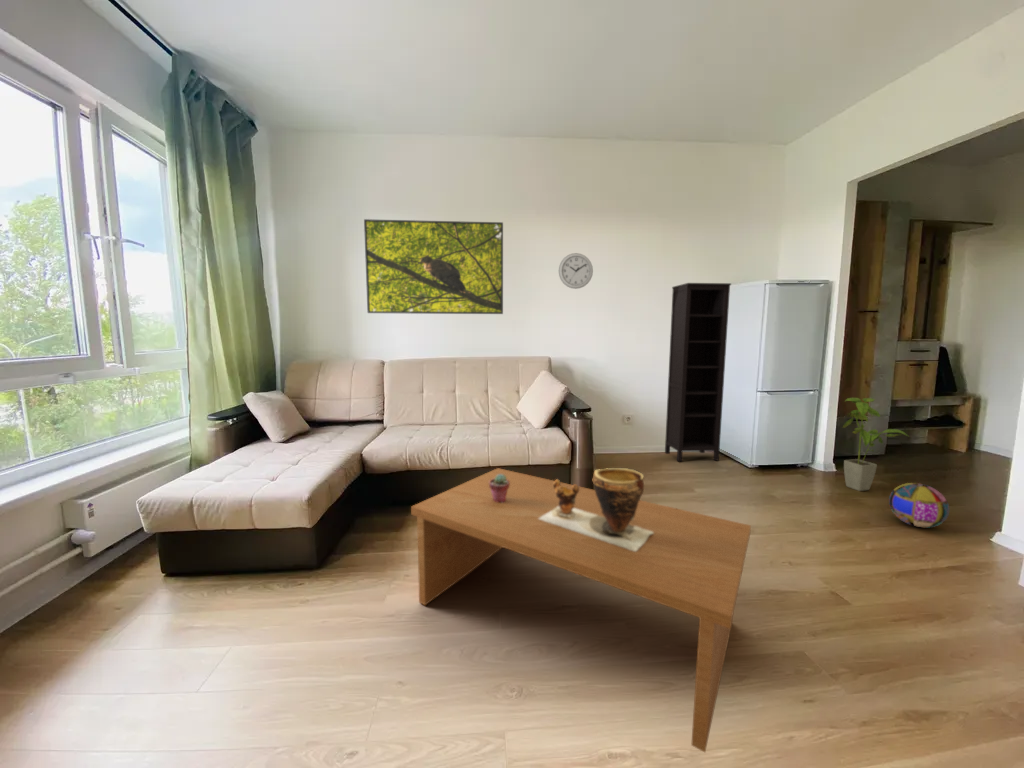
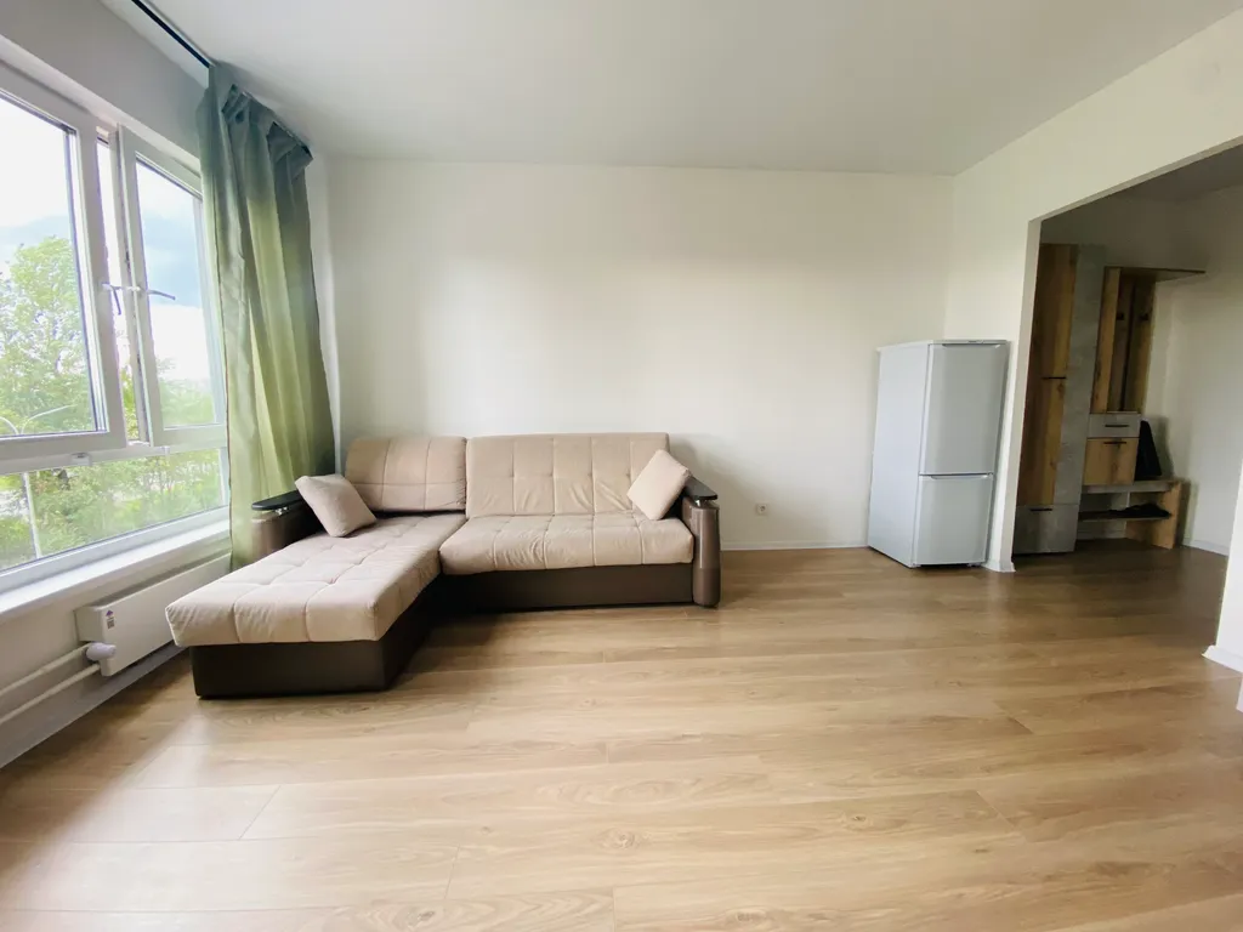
- potted succulent (499, 486)
- house plant (866, 445)
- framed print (435, 267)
- wall clock (575, 270)
- ball (918, 504)
- coffee table (571, 564)
- bookcase (695, 373)
- clay pot (596, 495)
